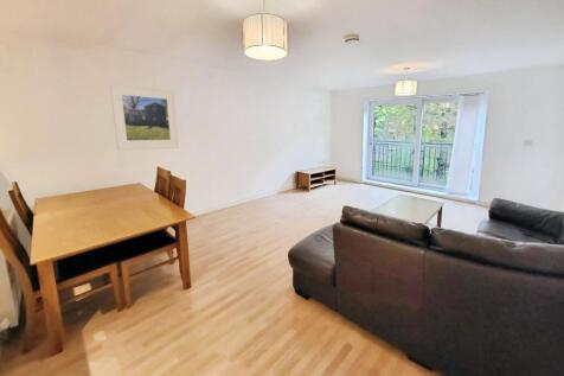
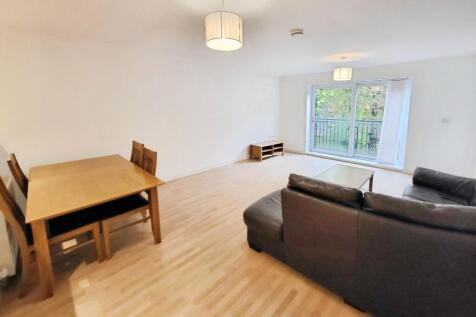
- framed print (147, 119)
